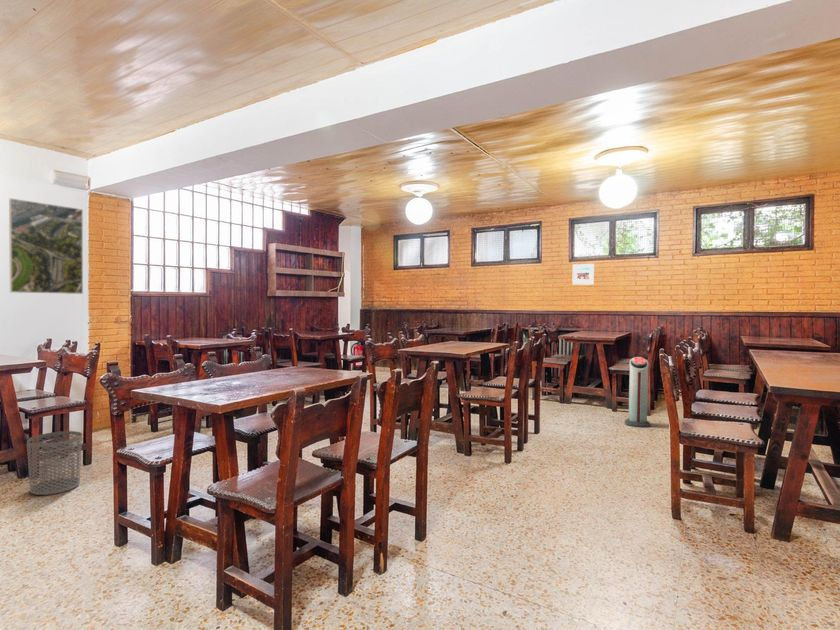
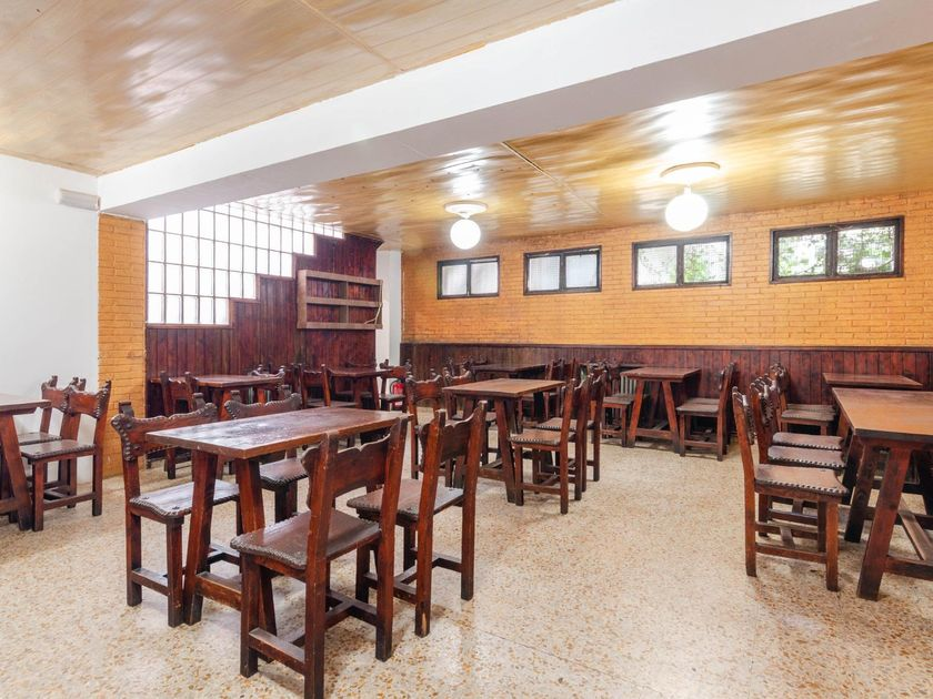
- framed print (48, 248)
- air purifier (638, 390)
- waste bin (55, 463)
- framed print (583, 274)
